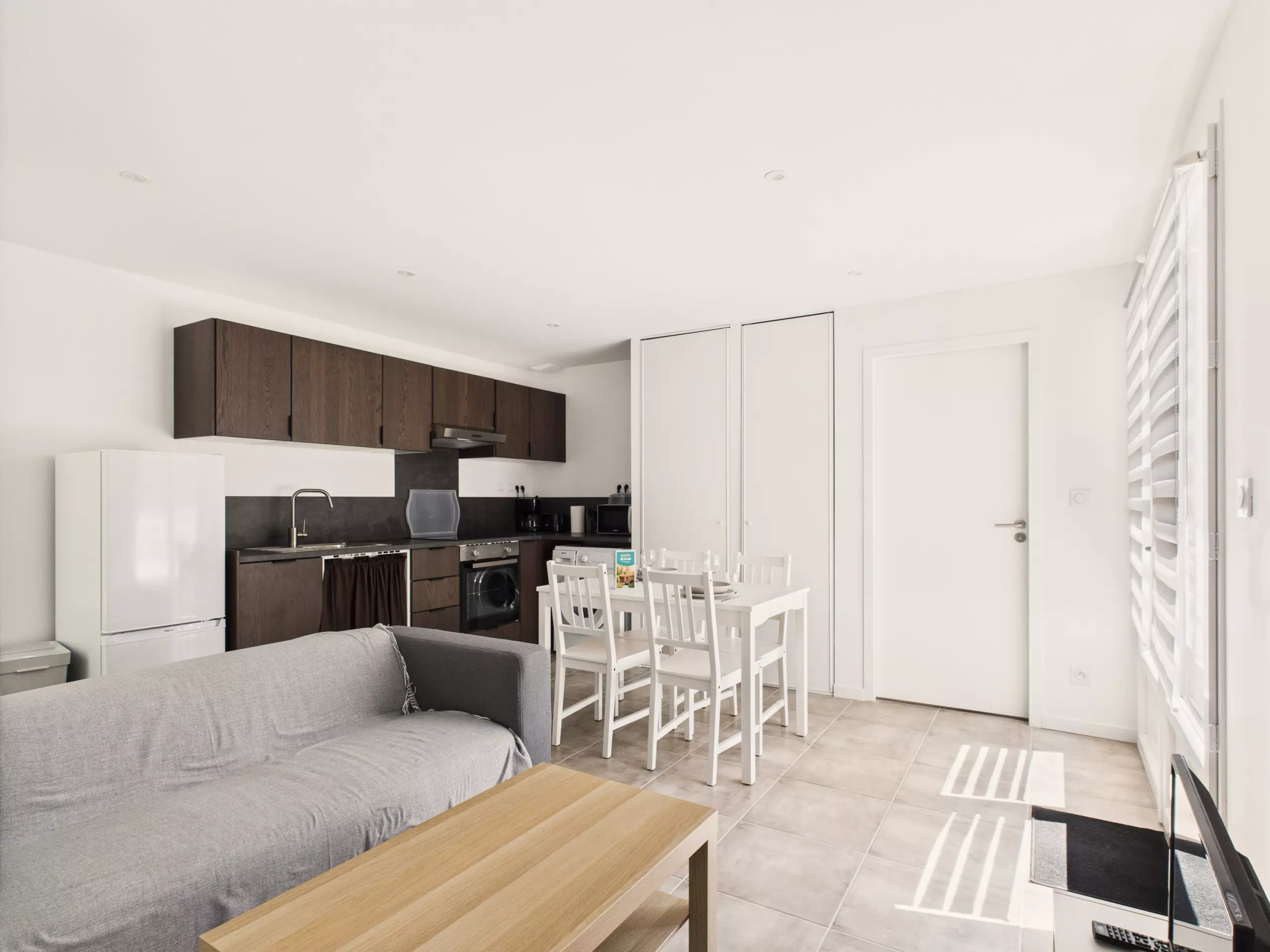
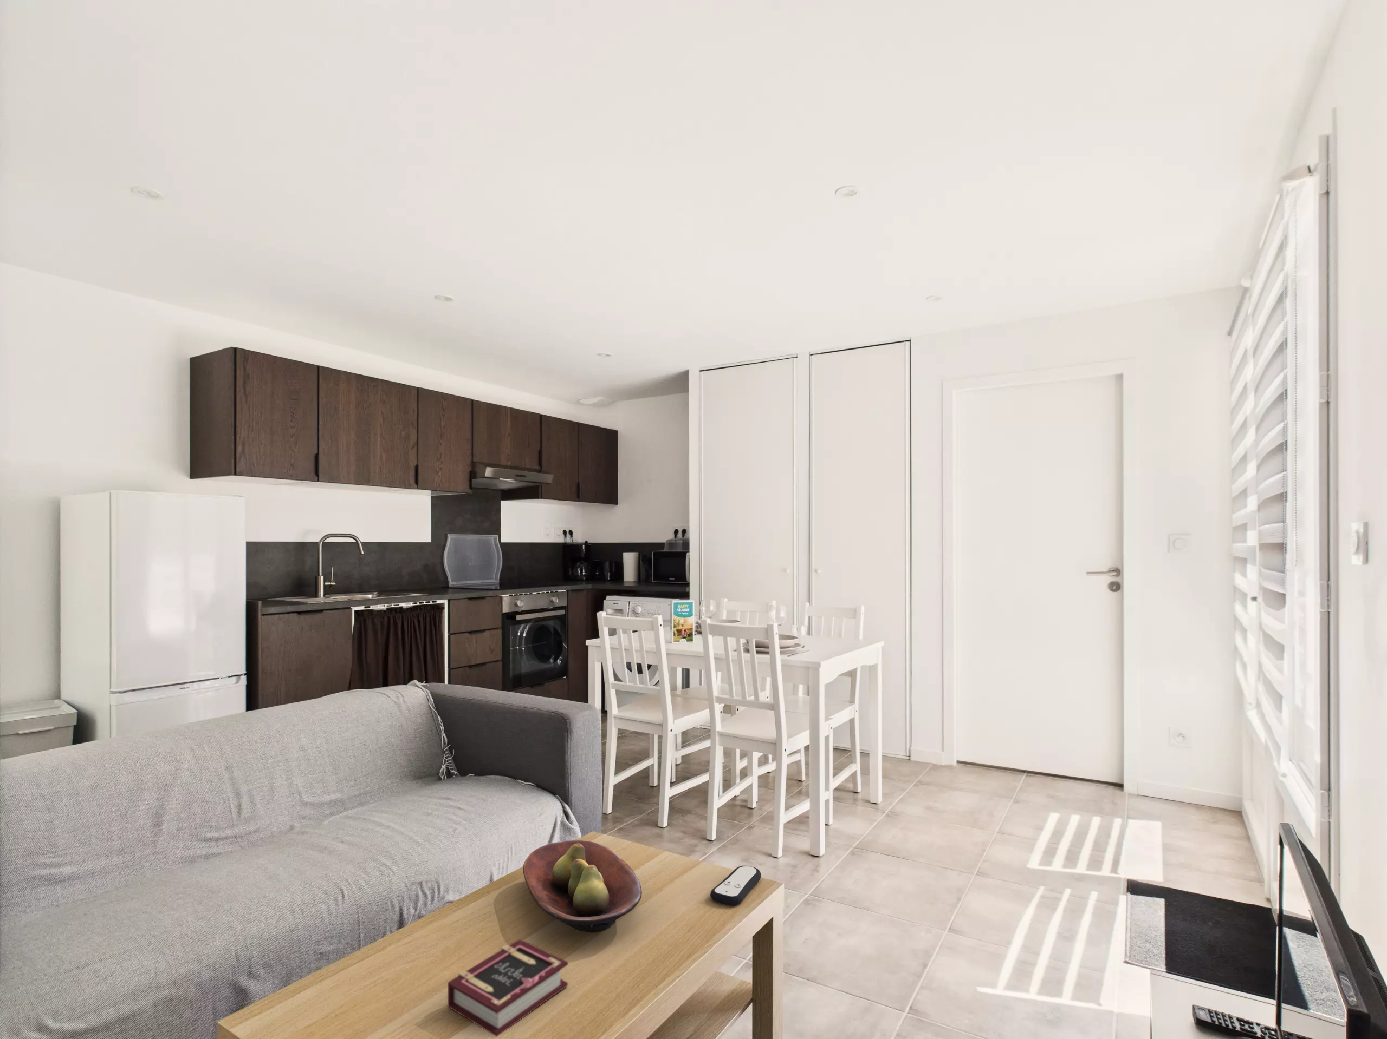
+ book (508, 981)
+ remote control (737, 884)
+ fruit bowl (580, 879)
